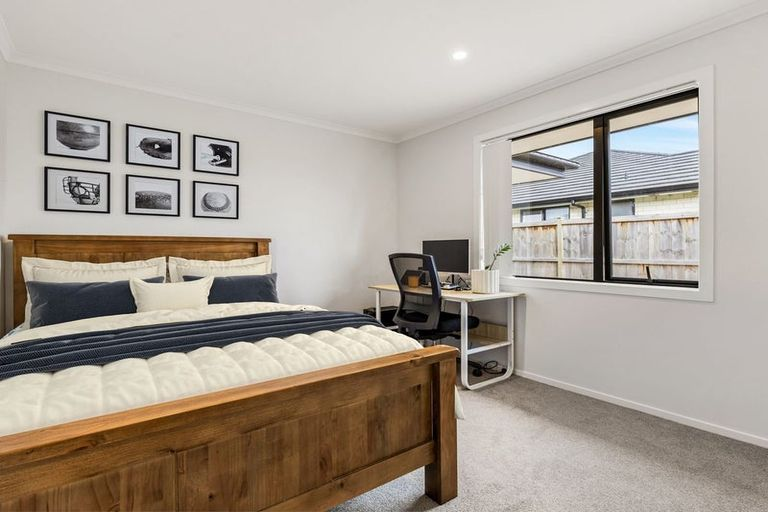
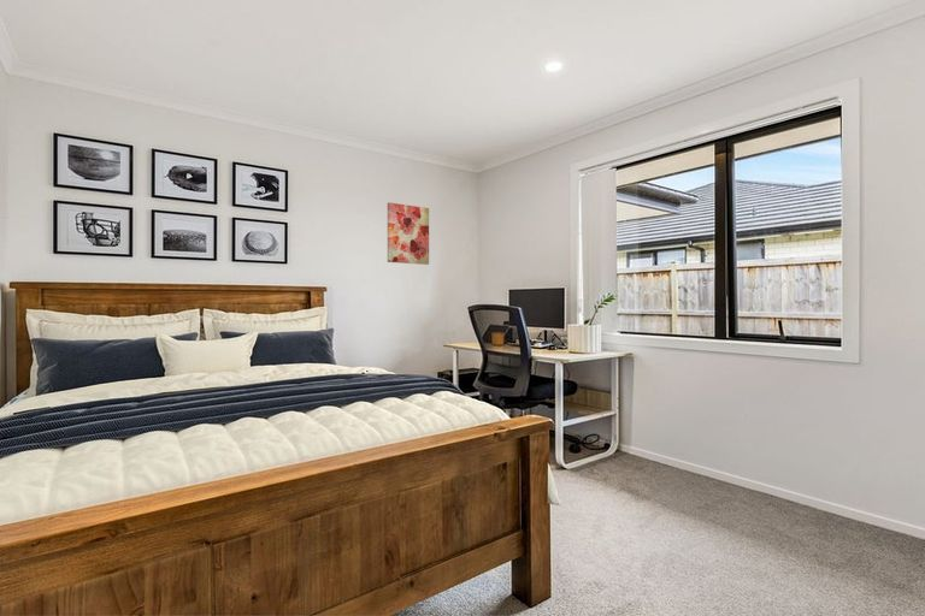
+ wall art (408, 233)
